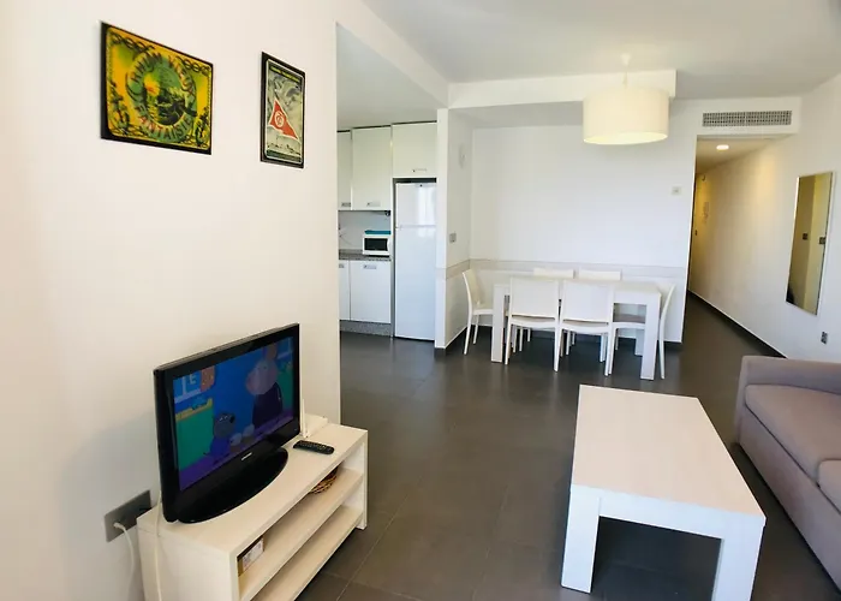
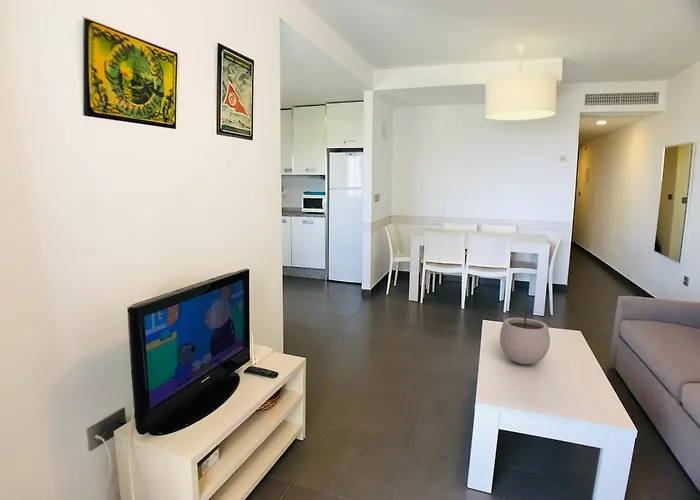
+ plant pot (524, 334)
